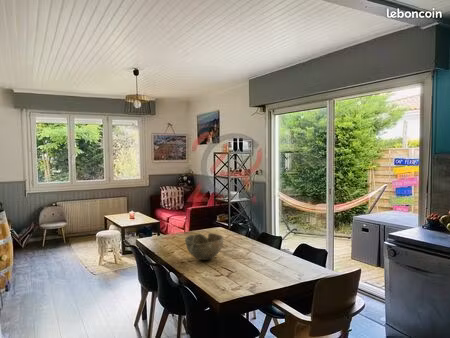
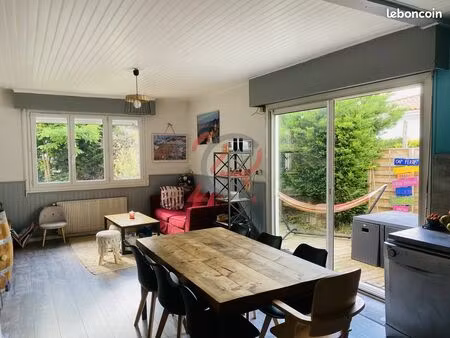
- bowl (204, 247)
